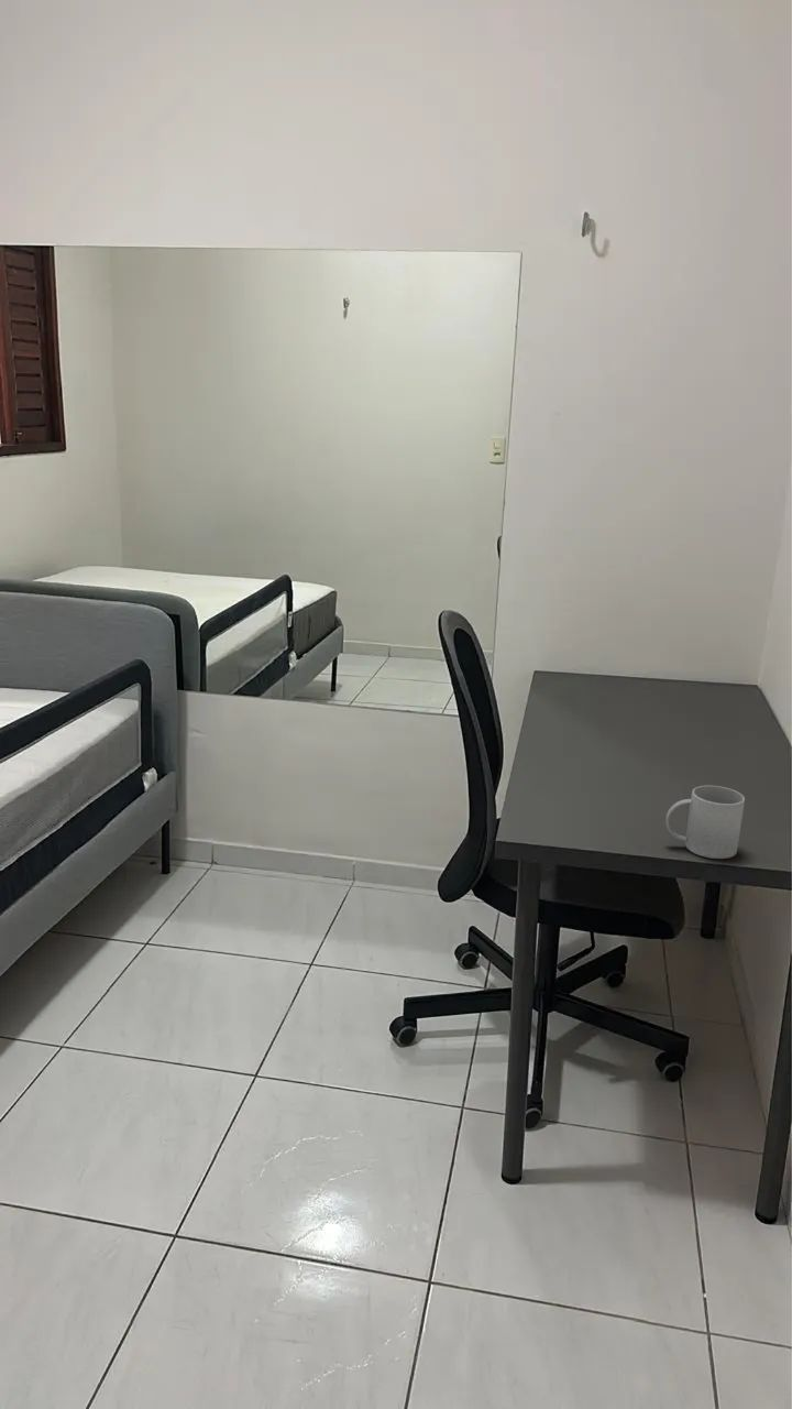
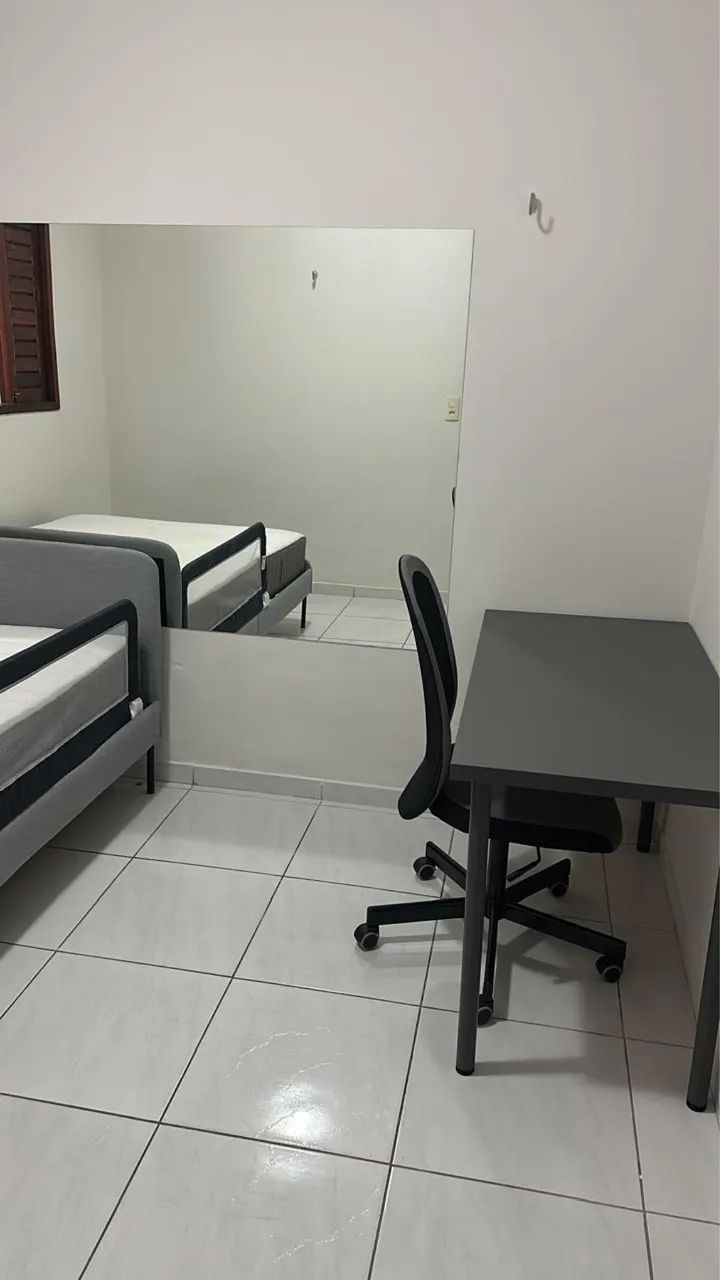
- mug (703, 820)
